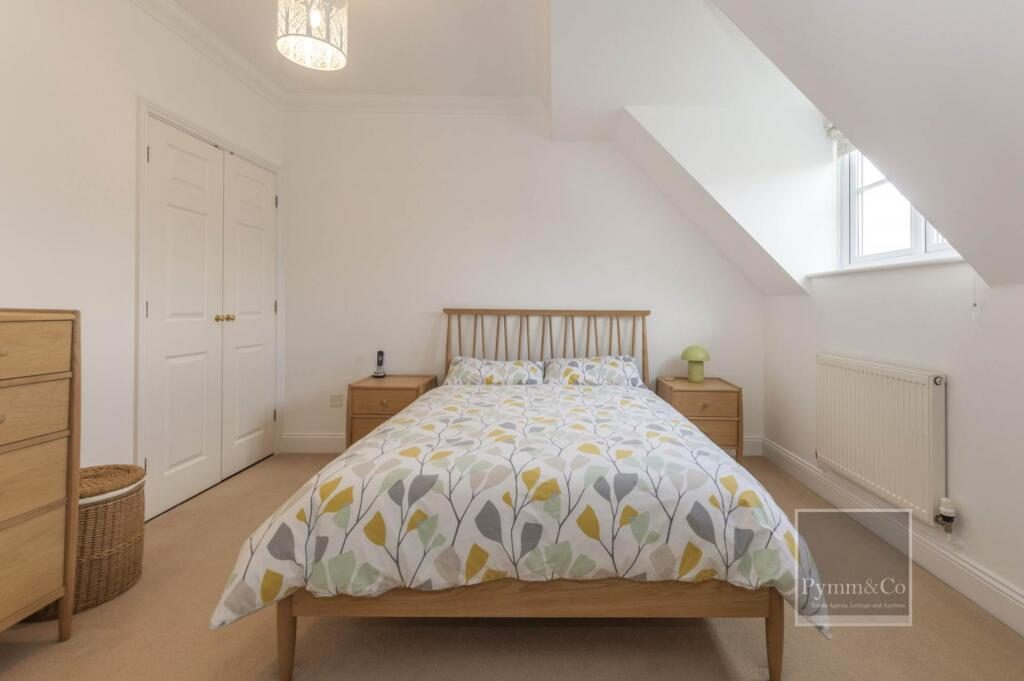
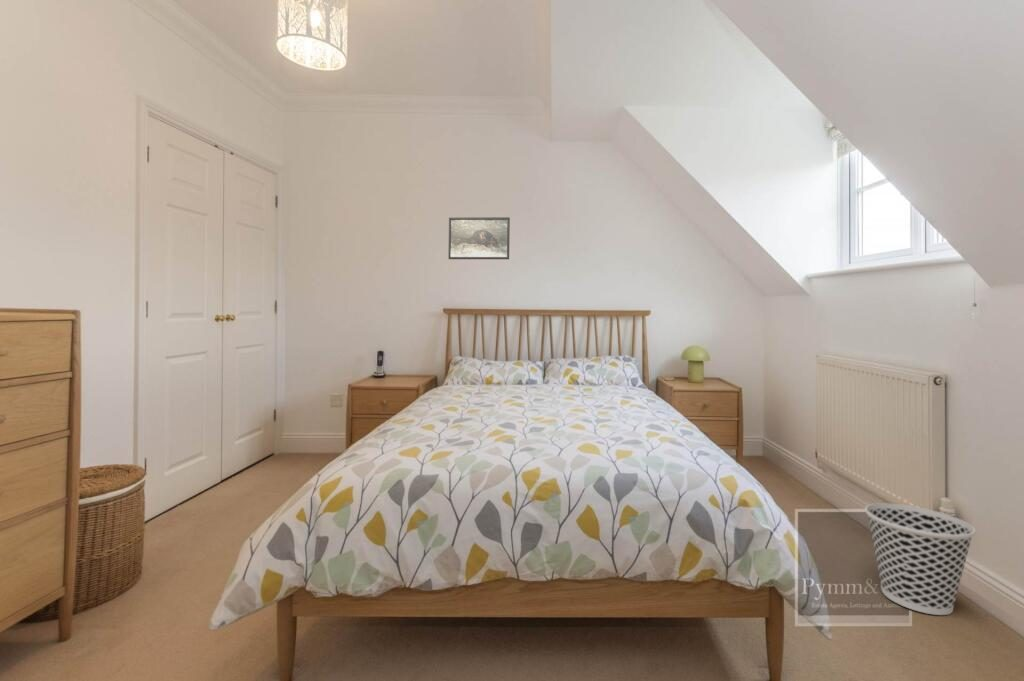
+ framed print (479, 238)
+ wastebasket (916, 558)
